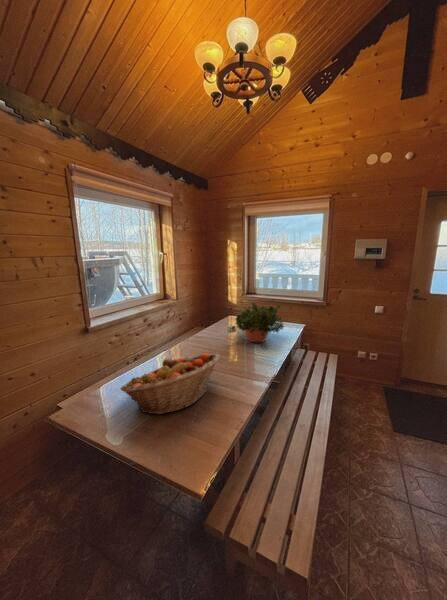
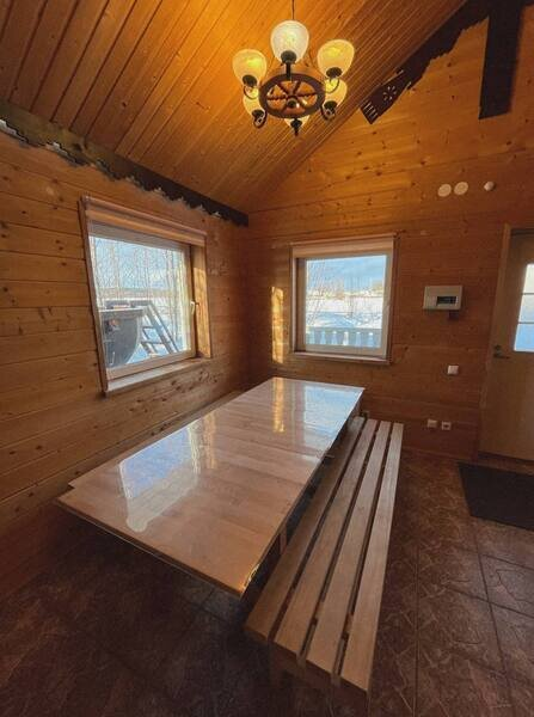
- fruit basket (174, 377)
- potted plant (256, 322)
